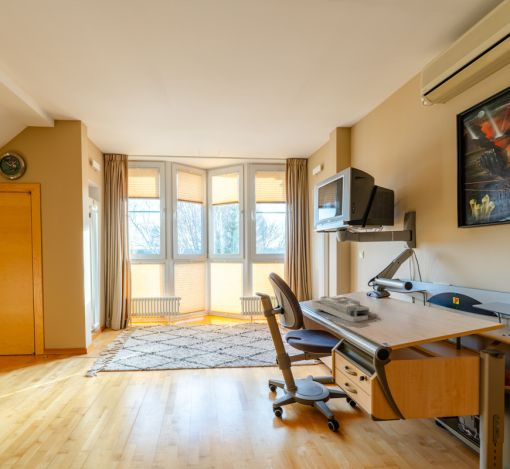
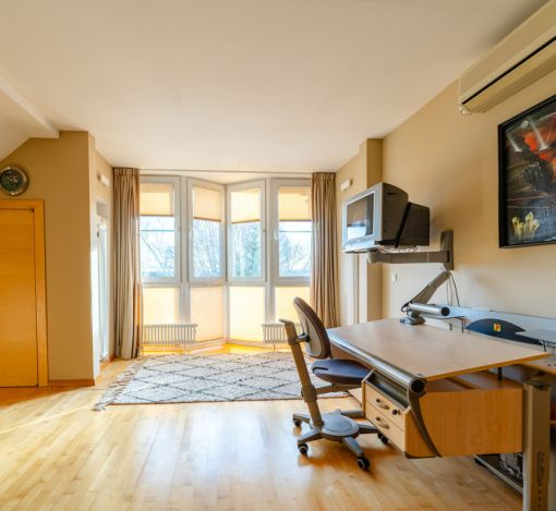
- desk organizer (342, 305)
